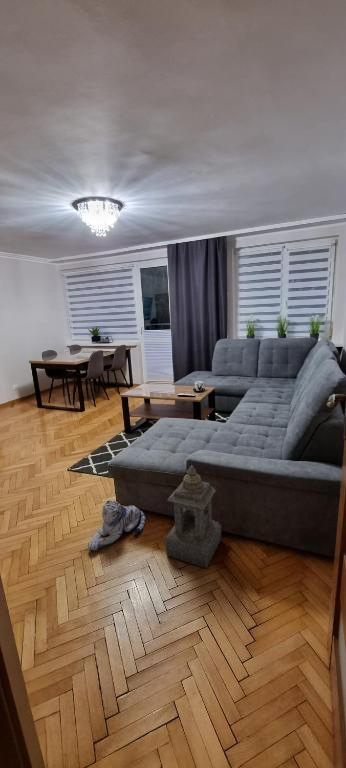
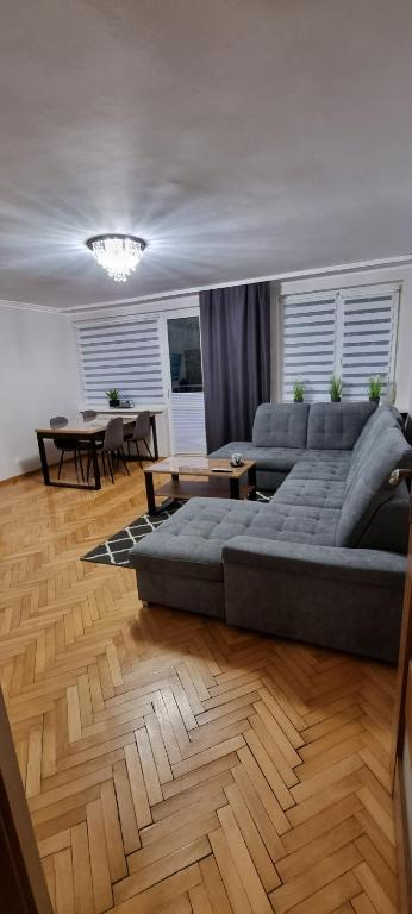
- lantern (193, 507)
- plush toy (117, 516)
